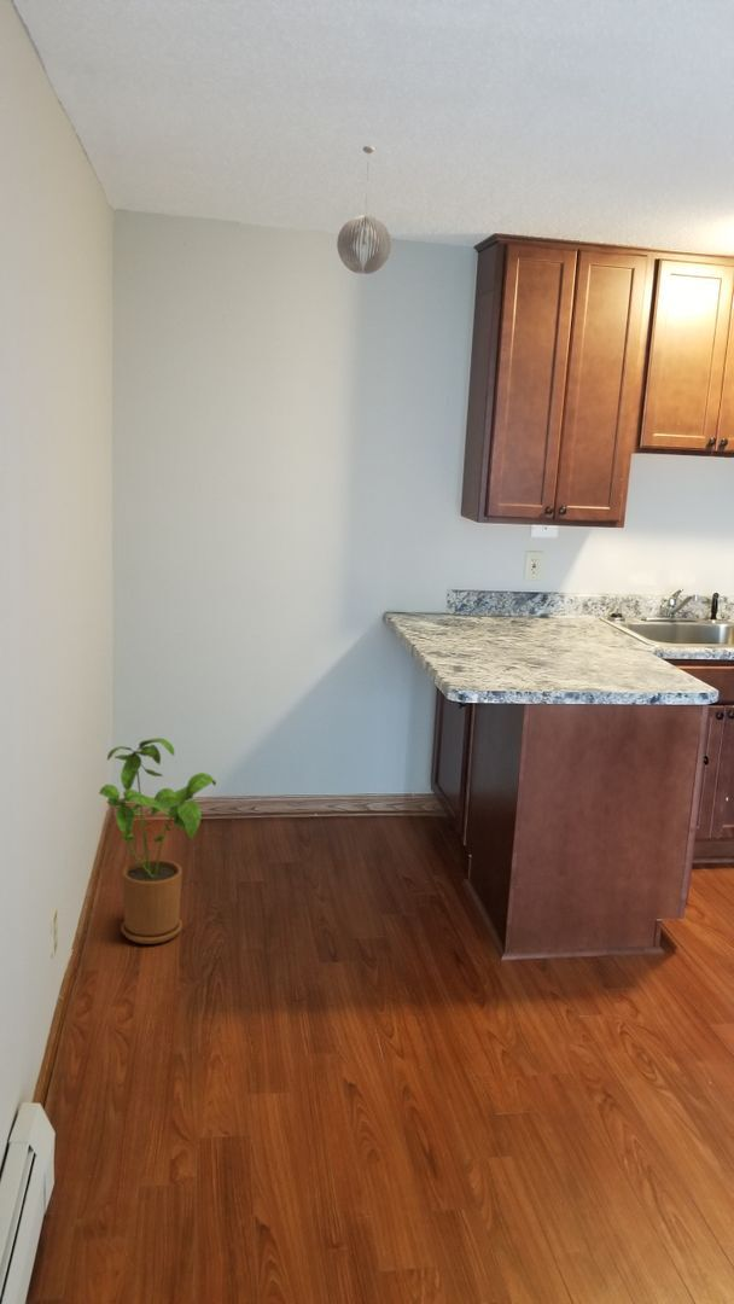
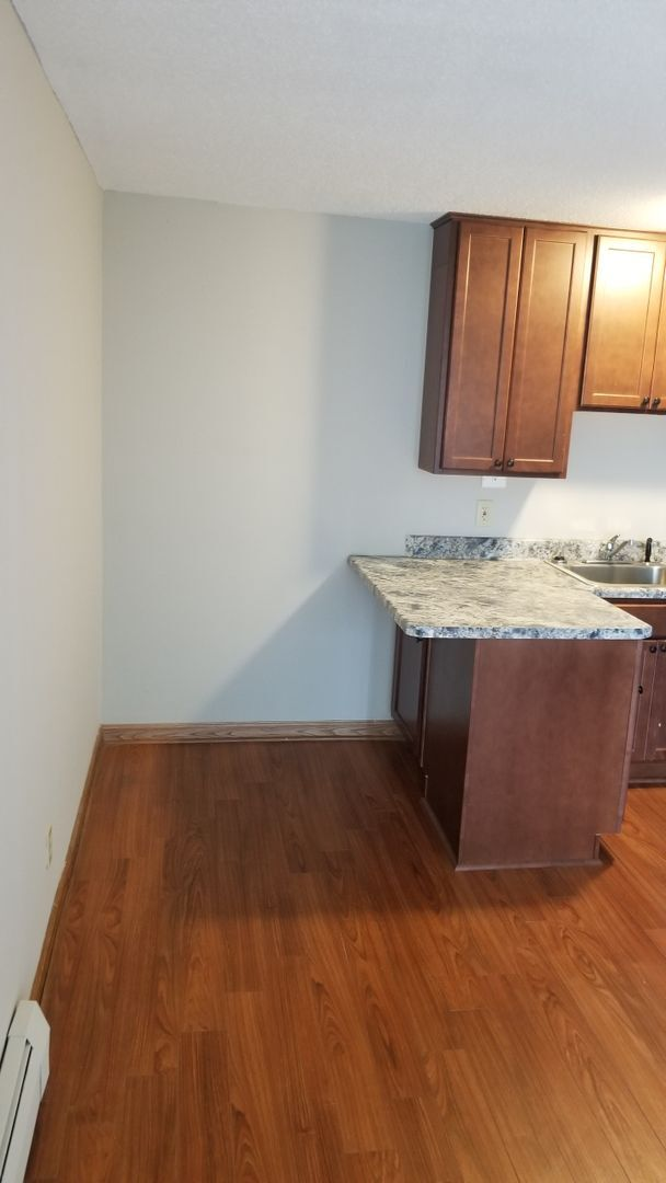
- house plant (158, 838)
- pendant light (366, 210)
